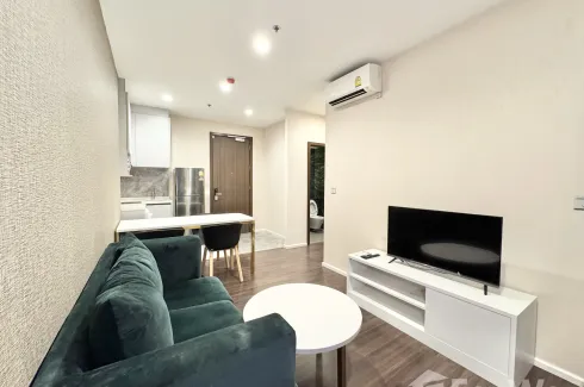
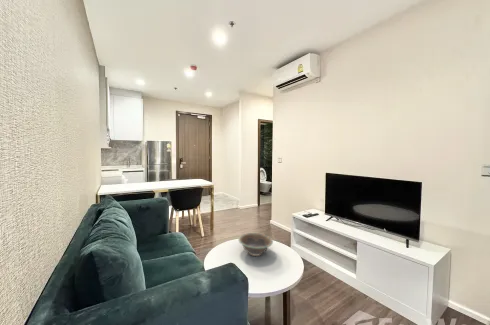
+ decorative bowl (255, 245)
